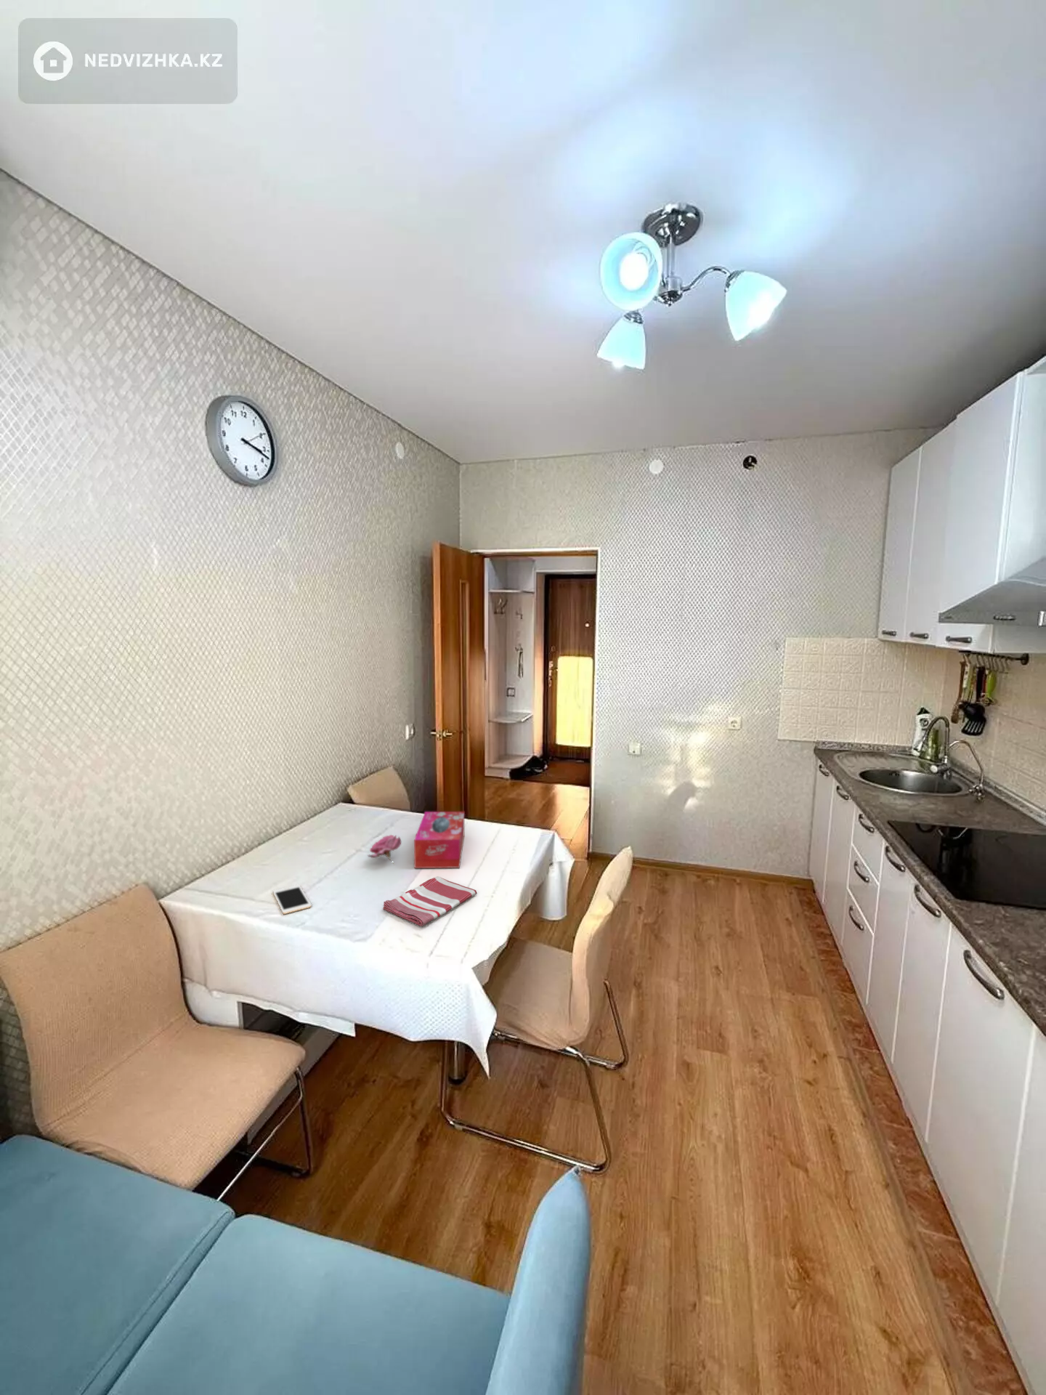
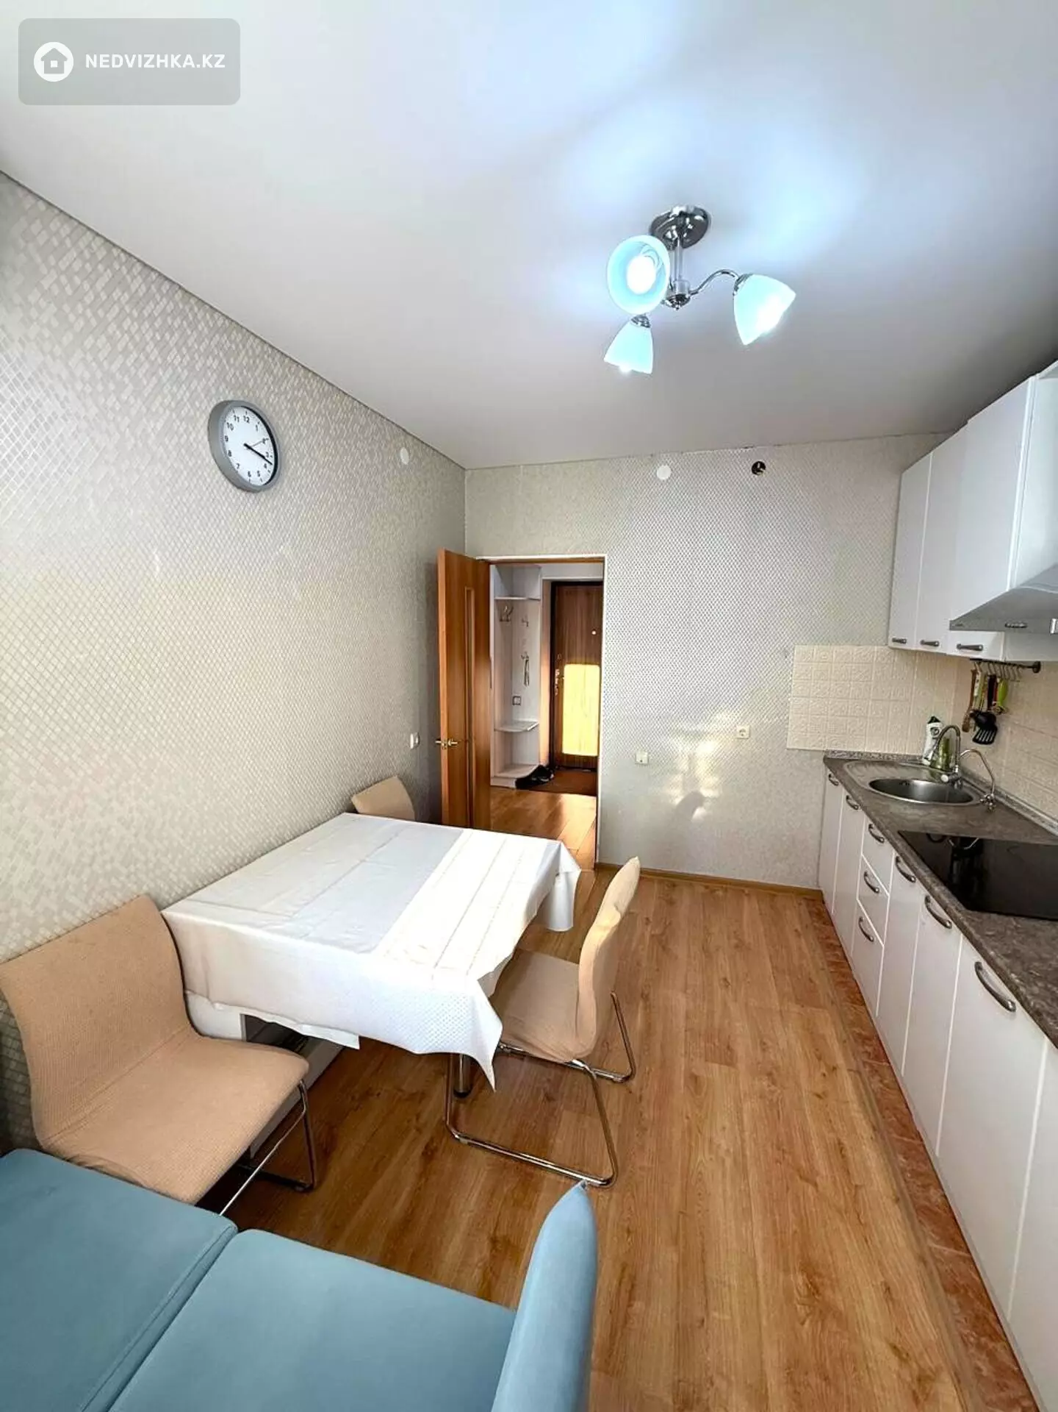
- tissue box (441, 838)
- cell phone (291, 899)
- dish towel (431, 899)
- flower (383, 849)
